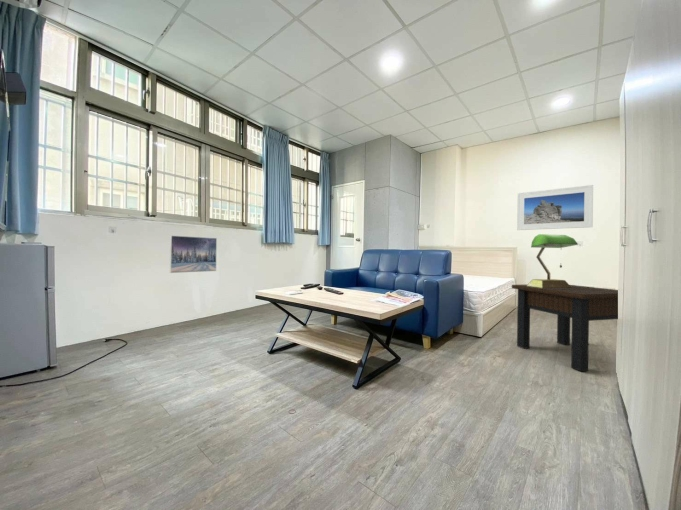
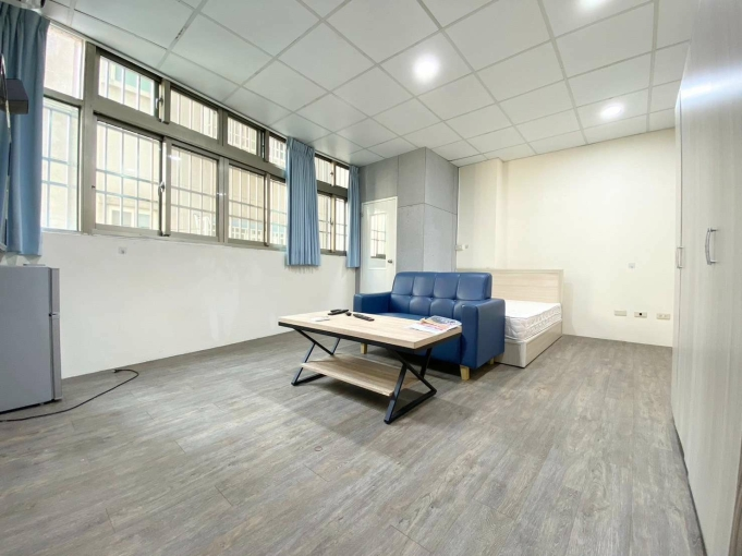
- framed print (552, 209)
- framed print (194, 254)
- table lamp (544, 264)
- side table (569, 321)
